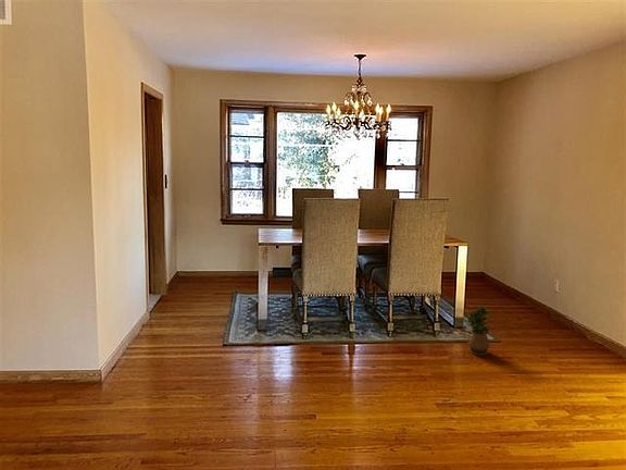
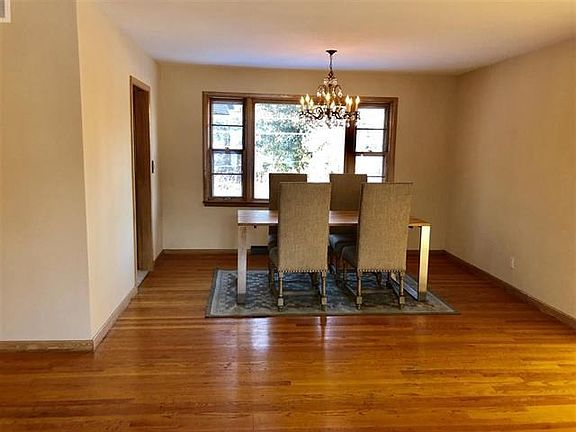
- potted plant (476, 329)
